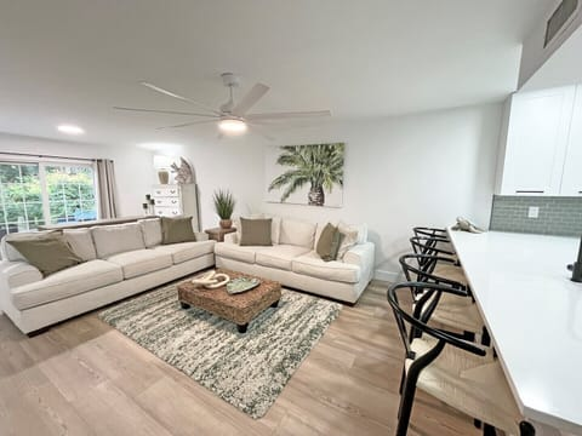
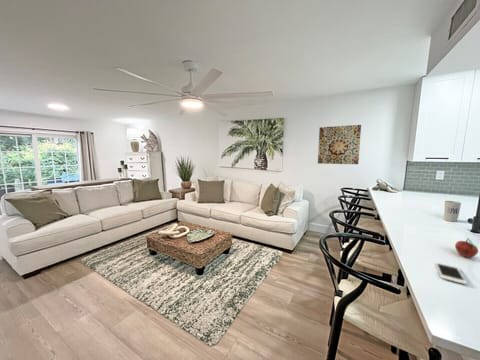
+ wall art (338, 145)
+ cup (451, 211)
+ cell phone (449, 272)
+ fruit (466, 247)
